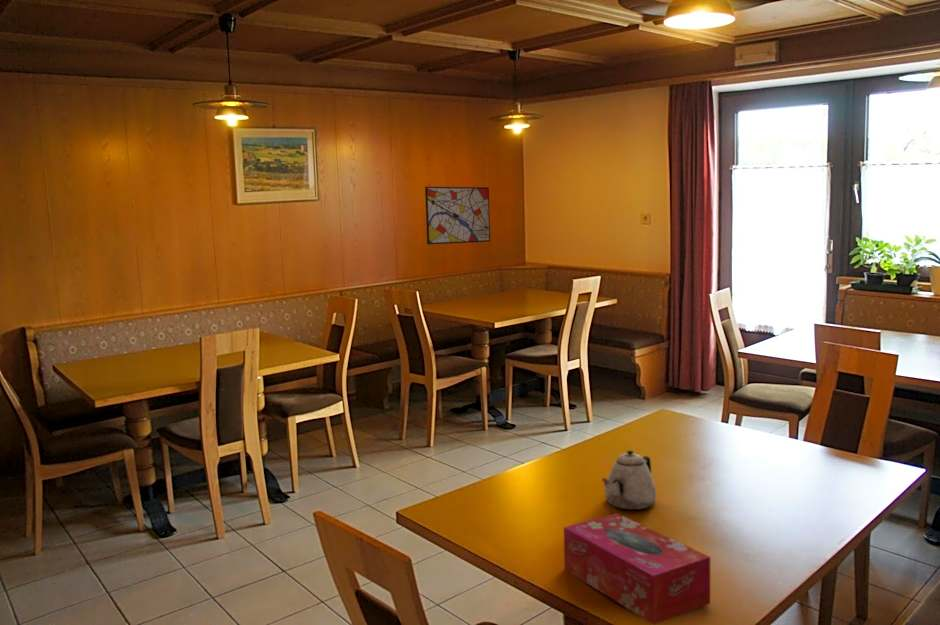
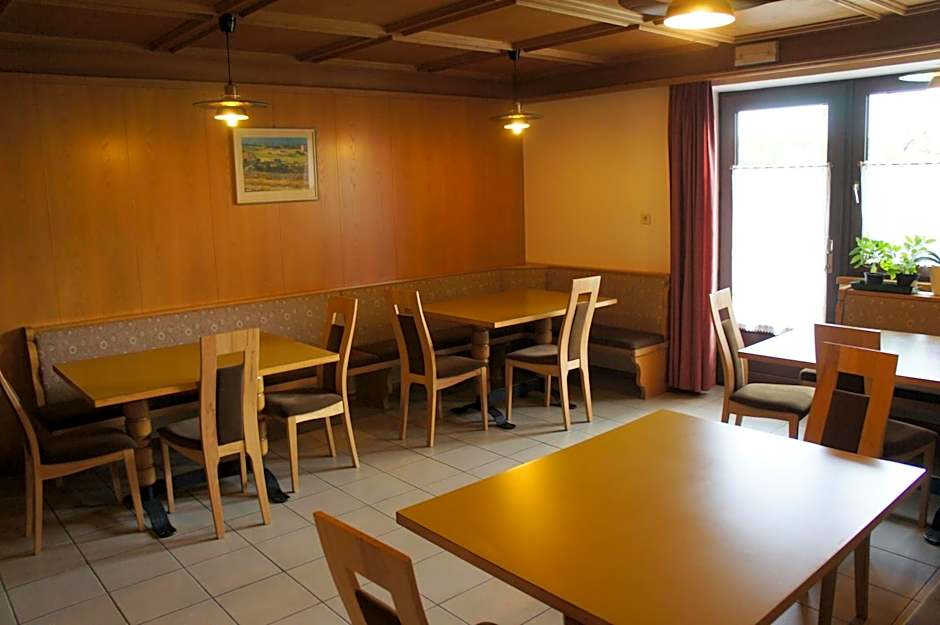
- tissue box (633, 563)
- wall art (458, 215)
- teapot (627, 478)
